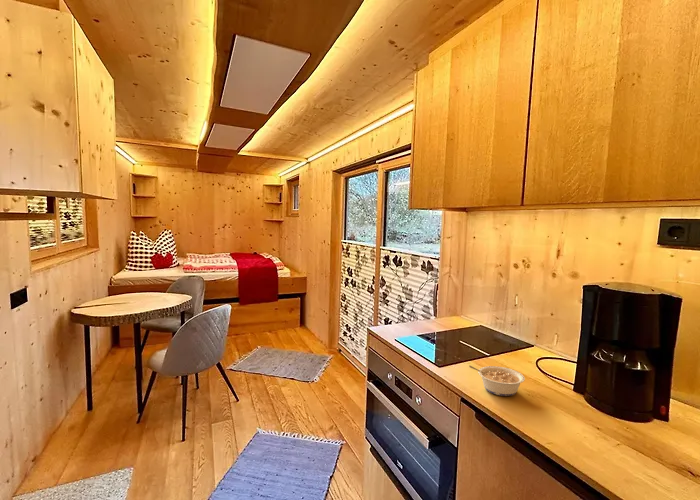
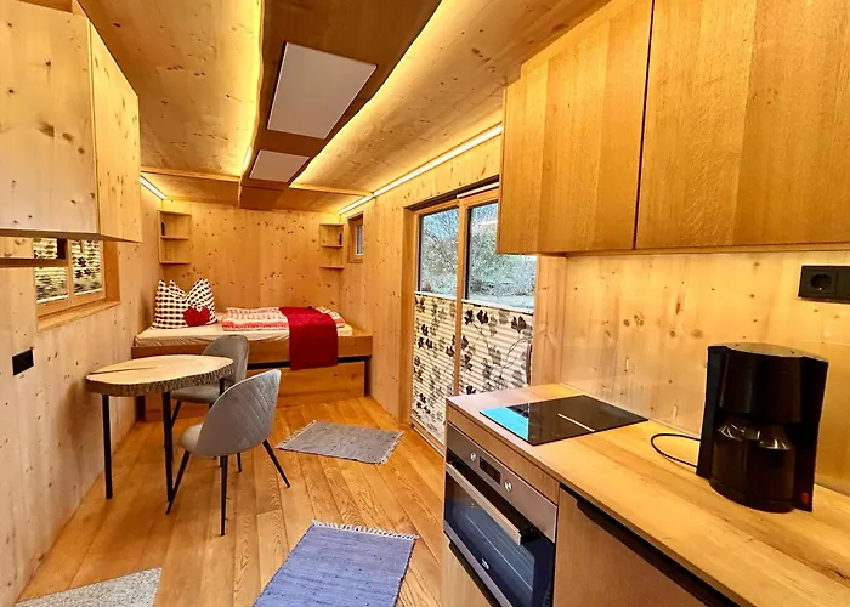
- legume (499, 380)
